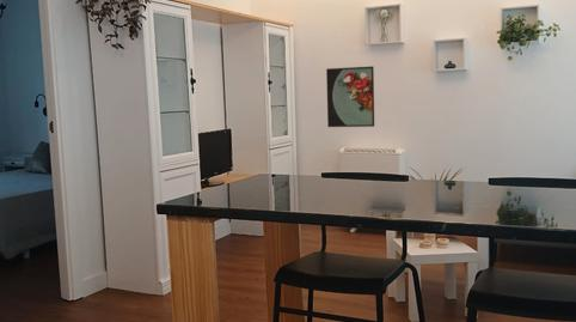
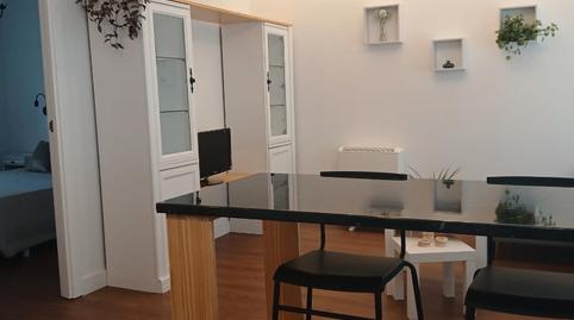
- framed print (350, 97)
